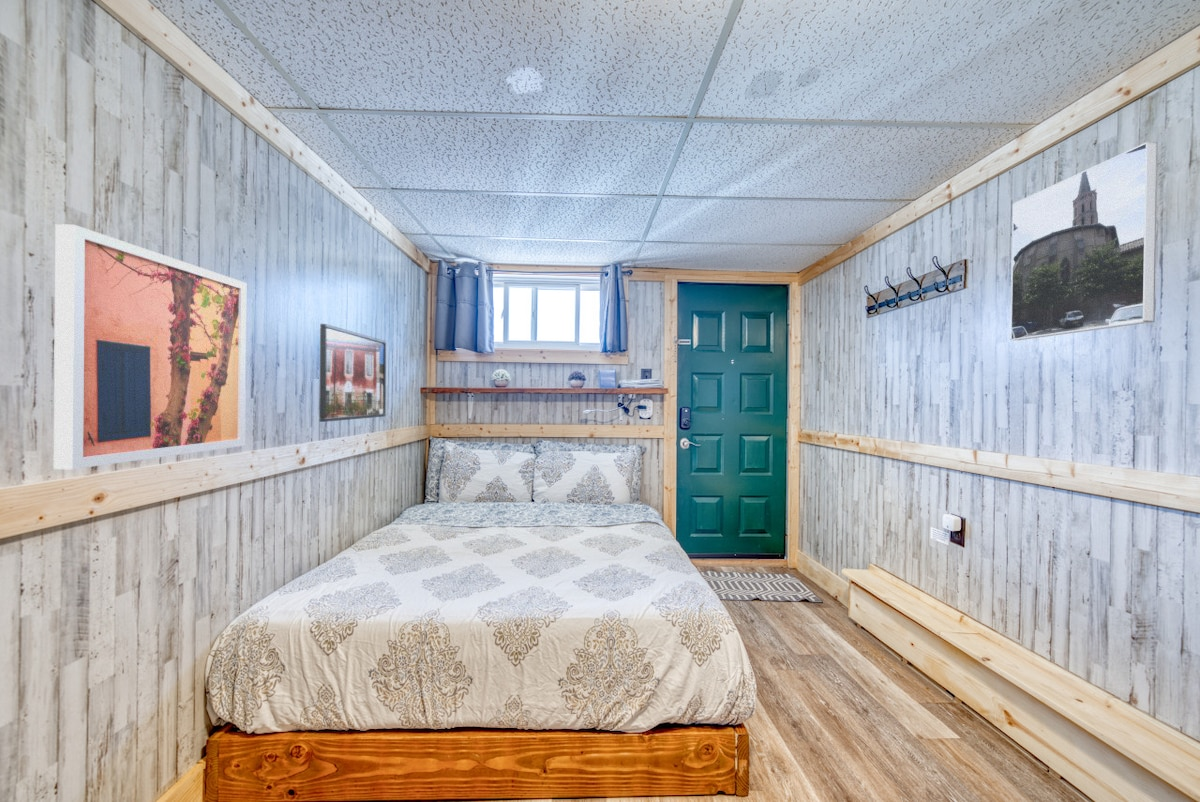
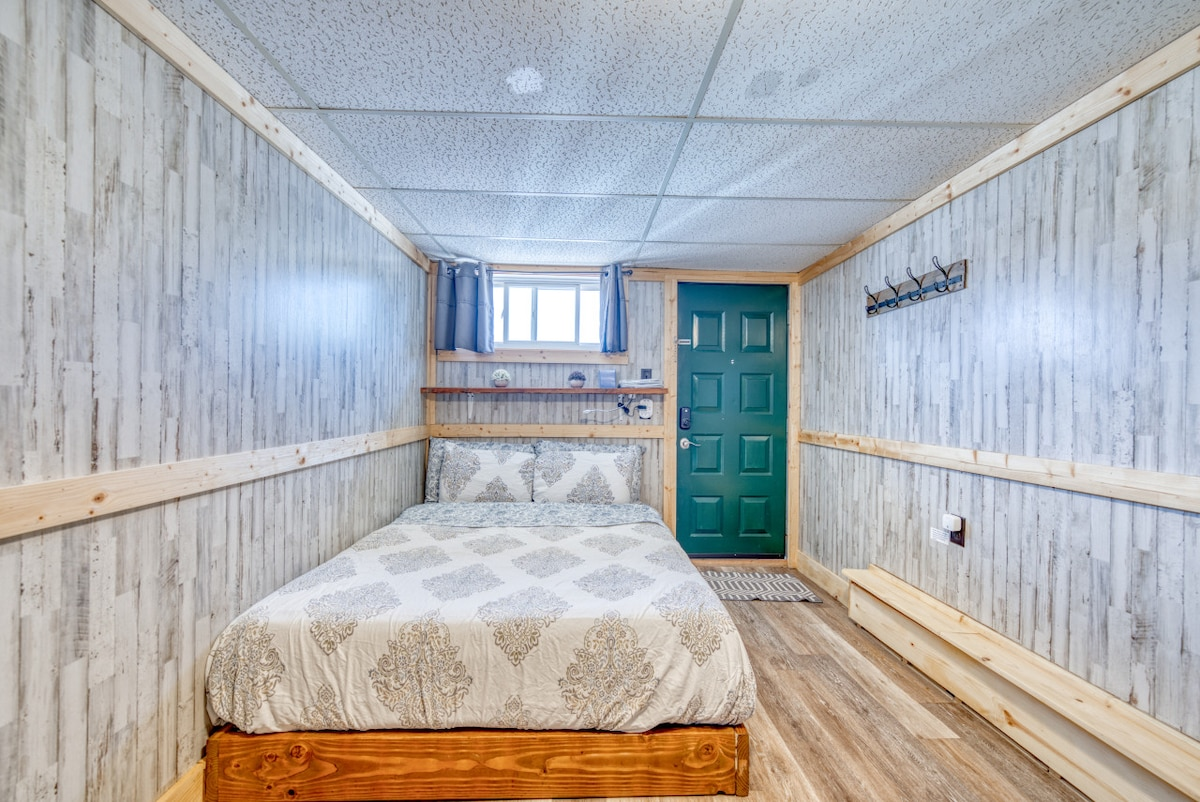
- wall art (169, 357)
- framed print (1074, 254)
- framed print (357, 376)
